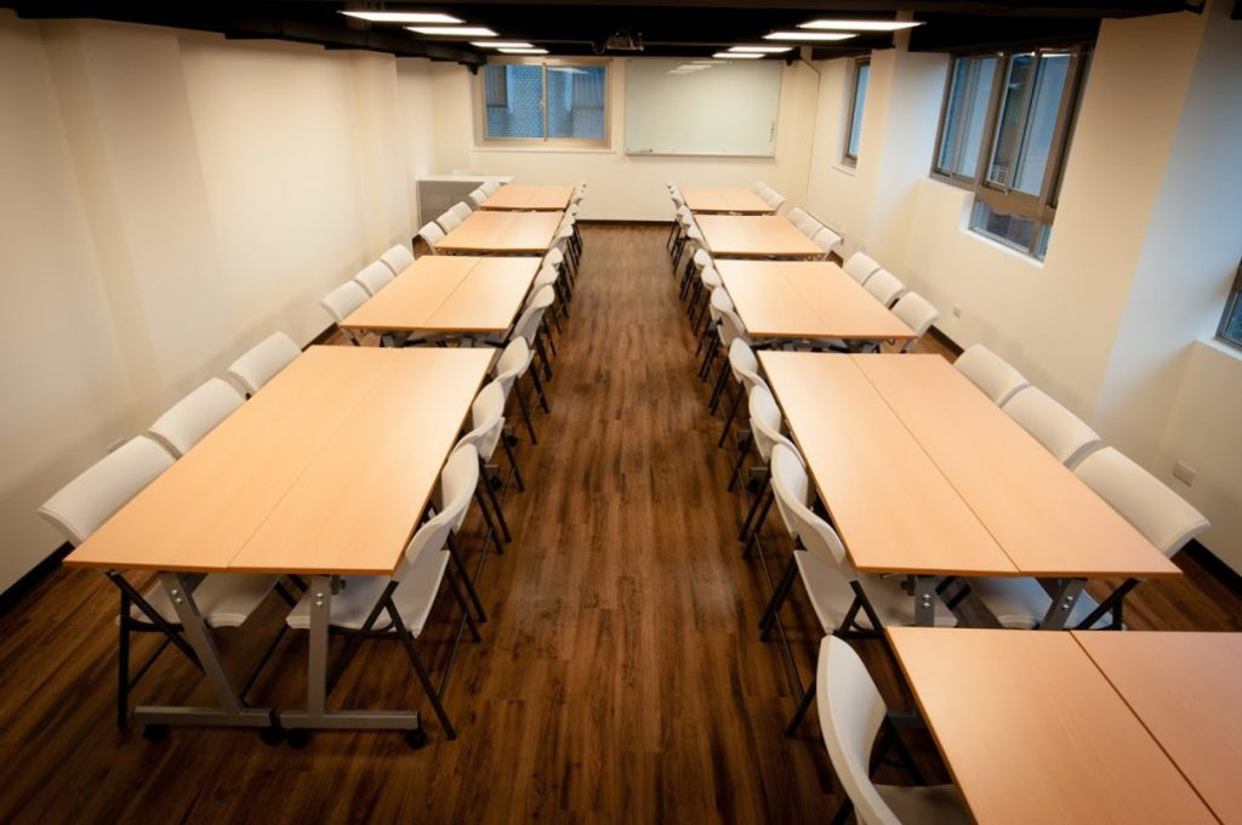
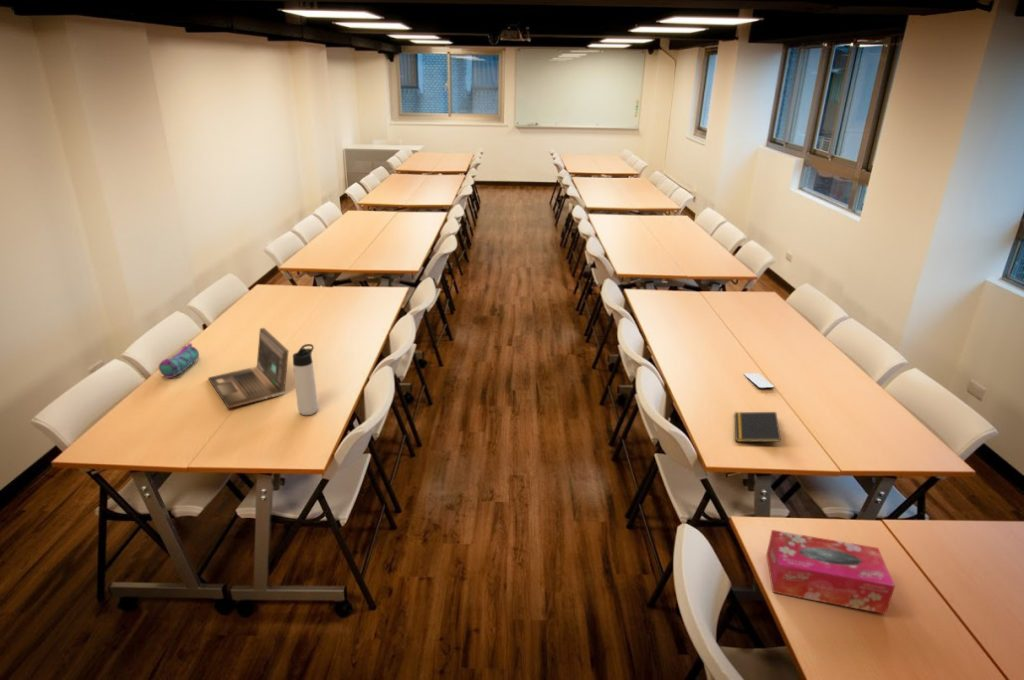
+ thermos bottle (307, 379)
+ notepad (756, 426)
+ laptop (248, 368)
+ pencil case (179, 360)
+ smartphone (758, 380)
+ tissue box (826, 569)
